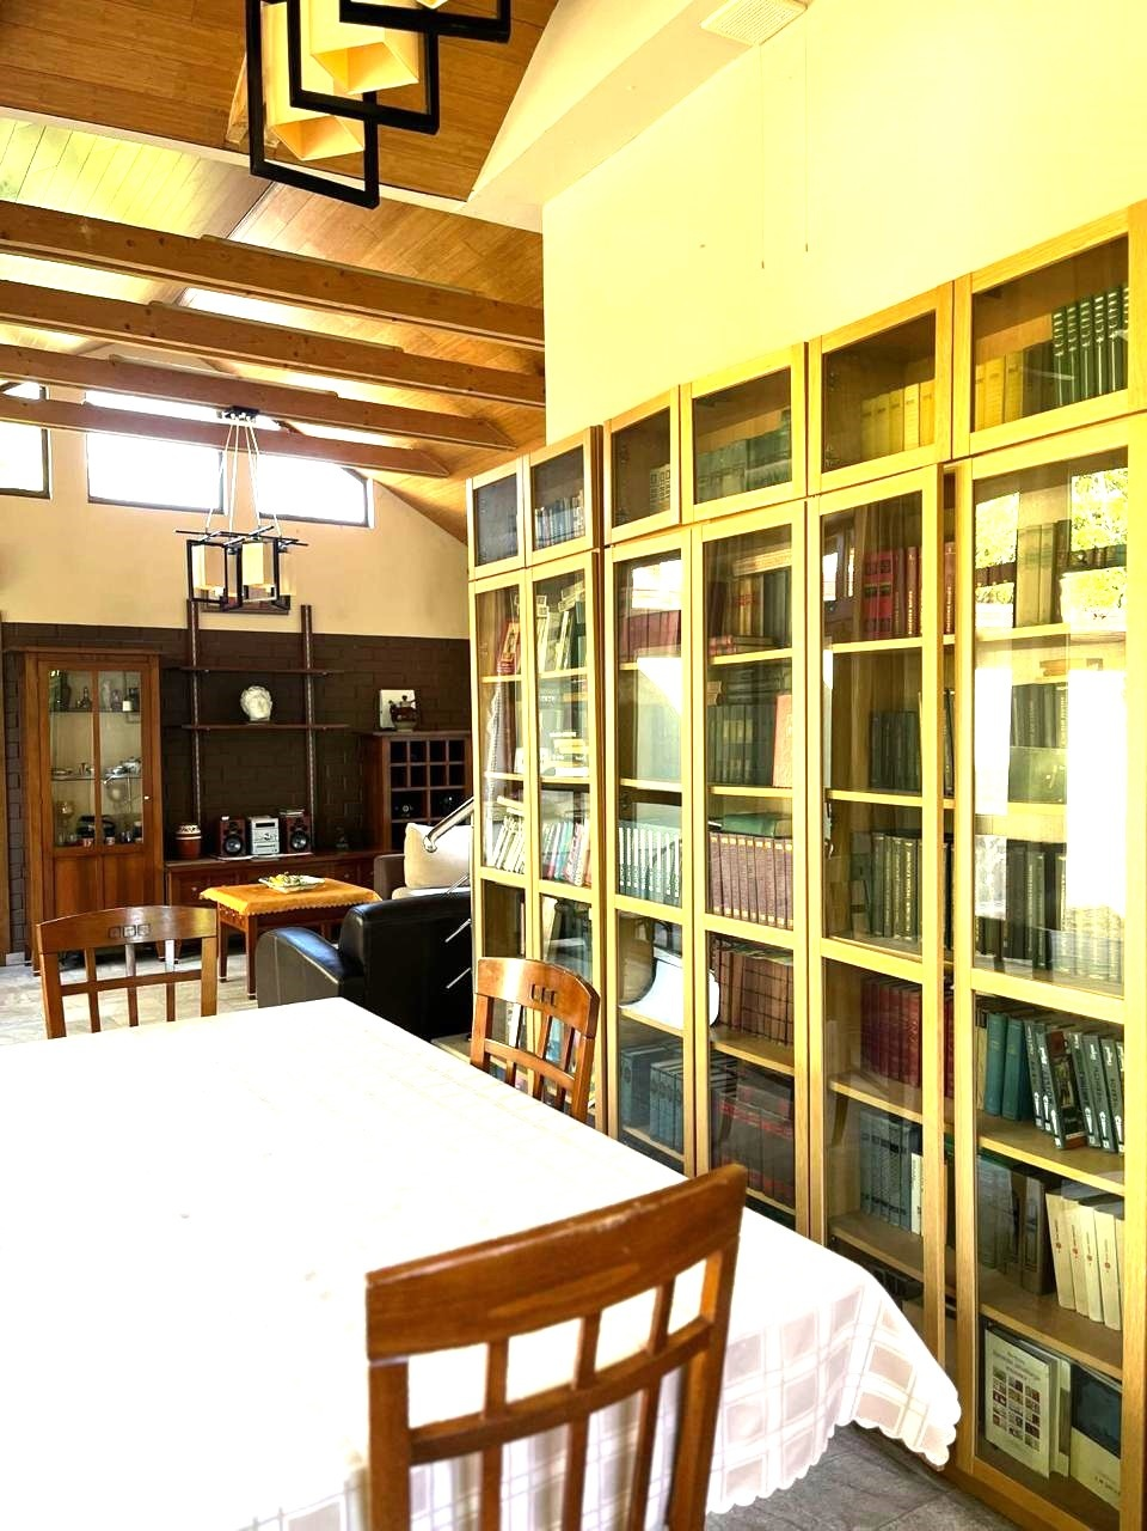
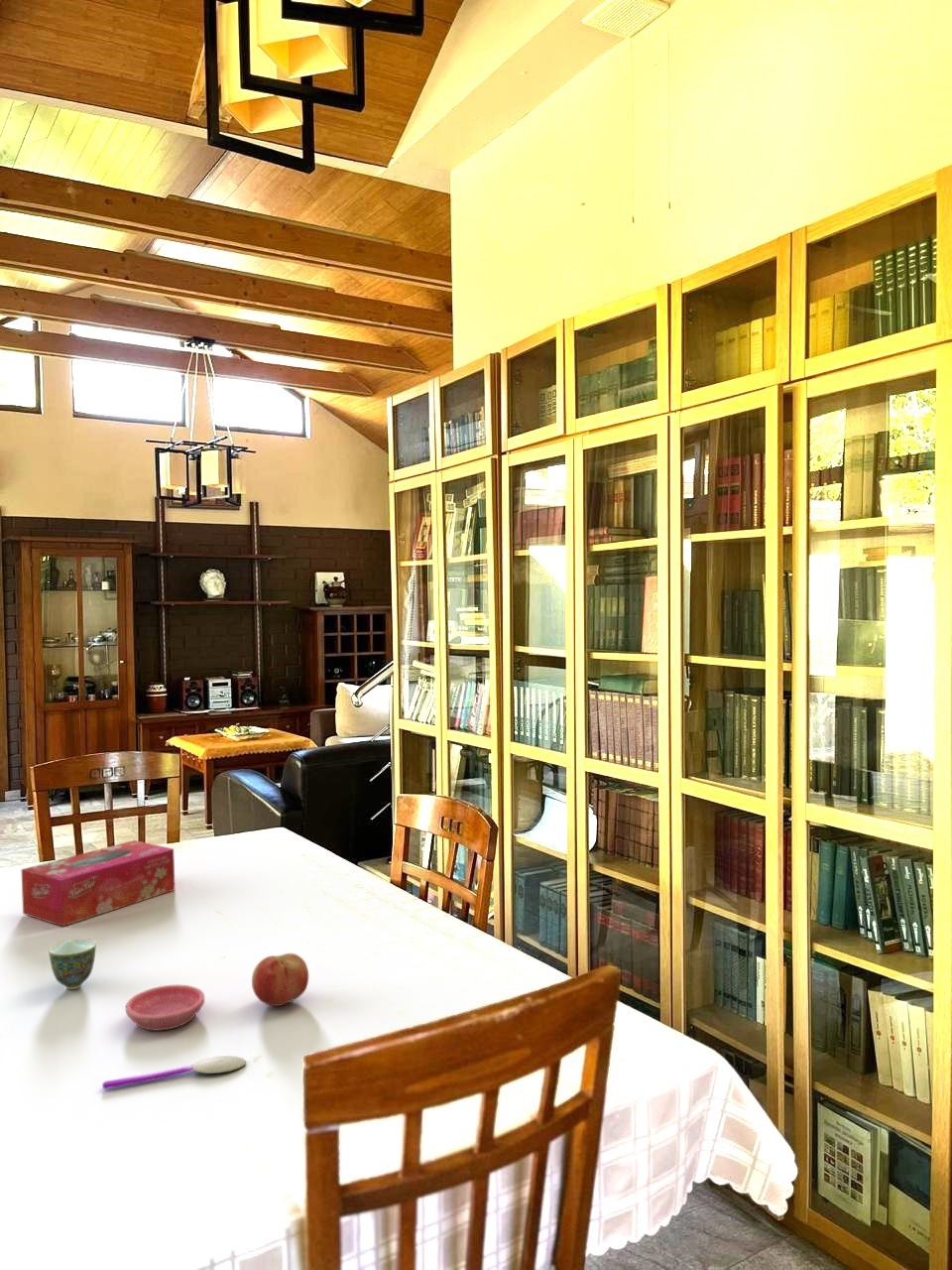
+ spoon (176, 1071)
+ tissue box (100, 880)
+ teacup (72, 959)
+ saucer (166, 1008)
+ fruit (280, 979)
